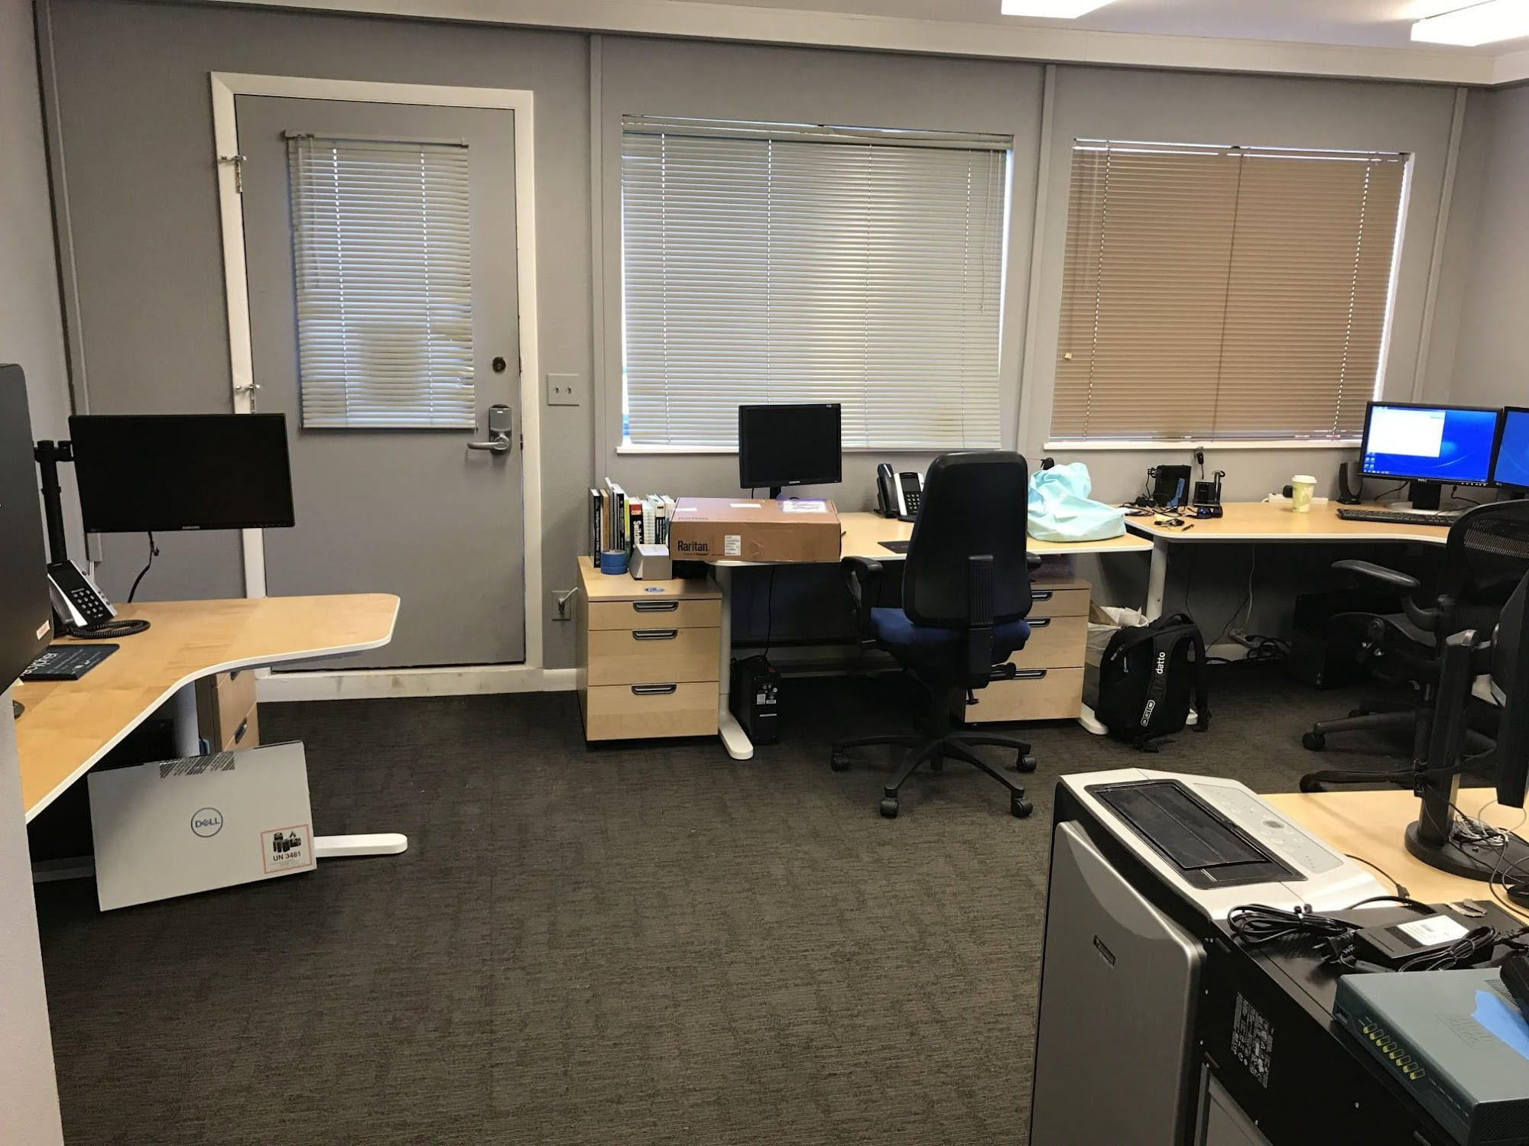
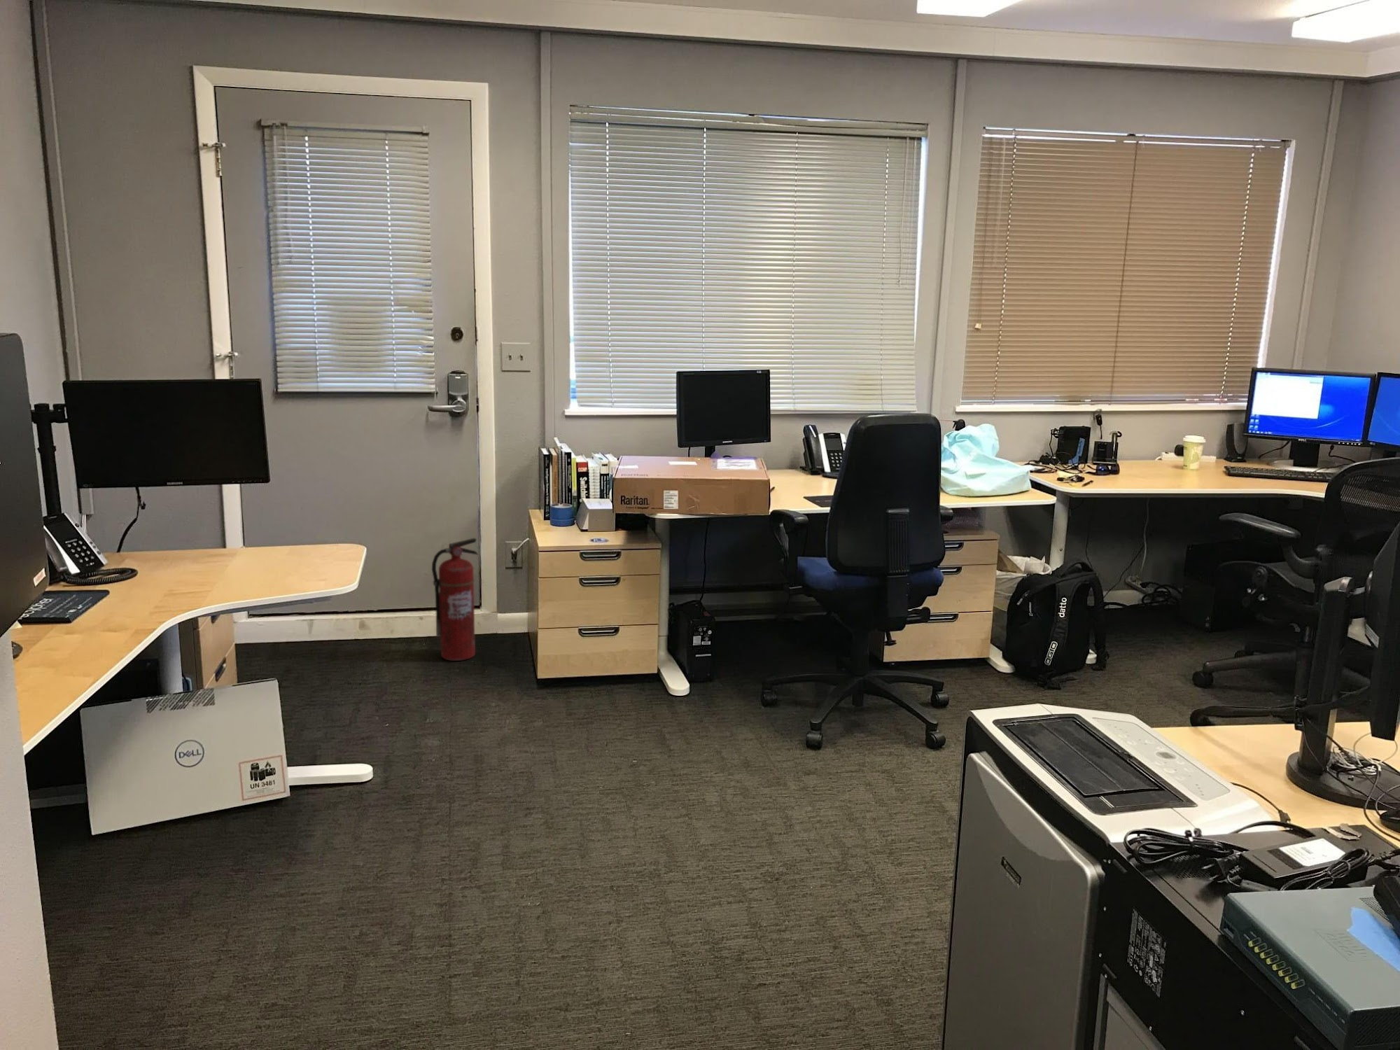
+ fire extinguisher (455, 599)
